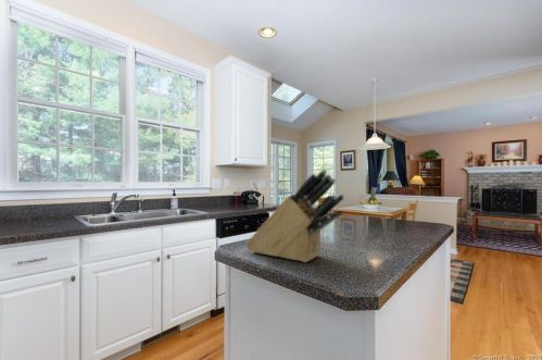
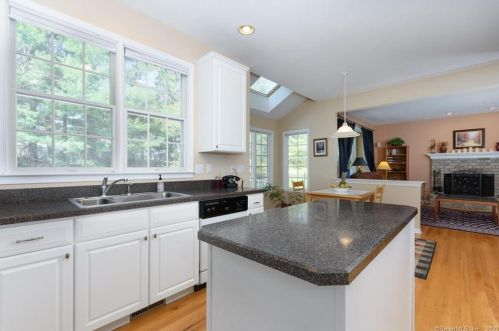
- knife block (292, 212)
